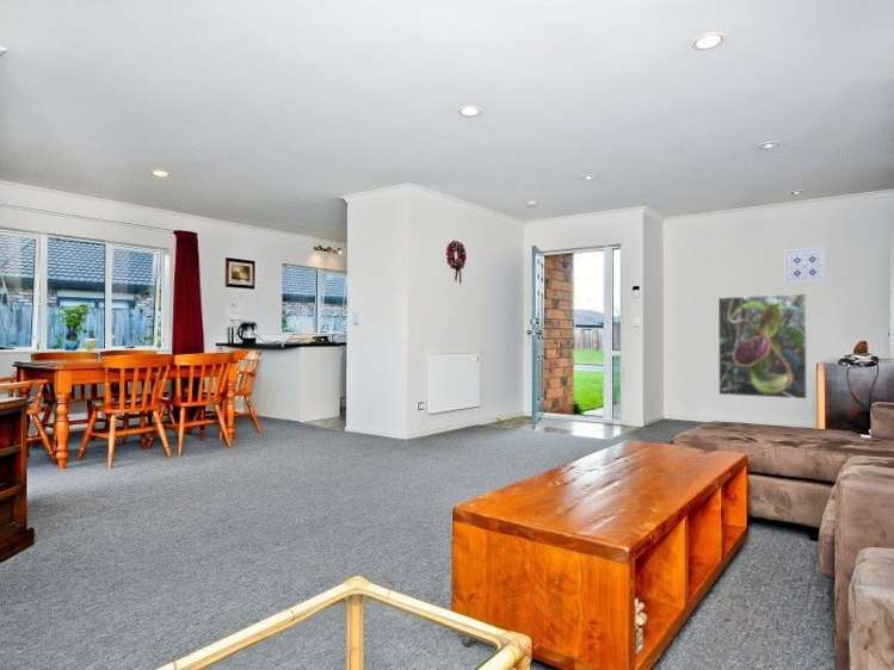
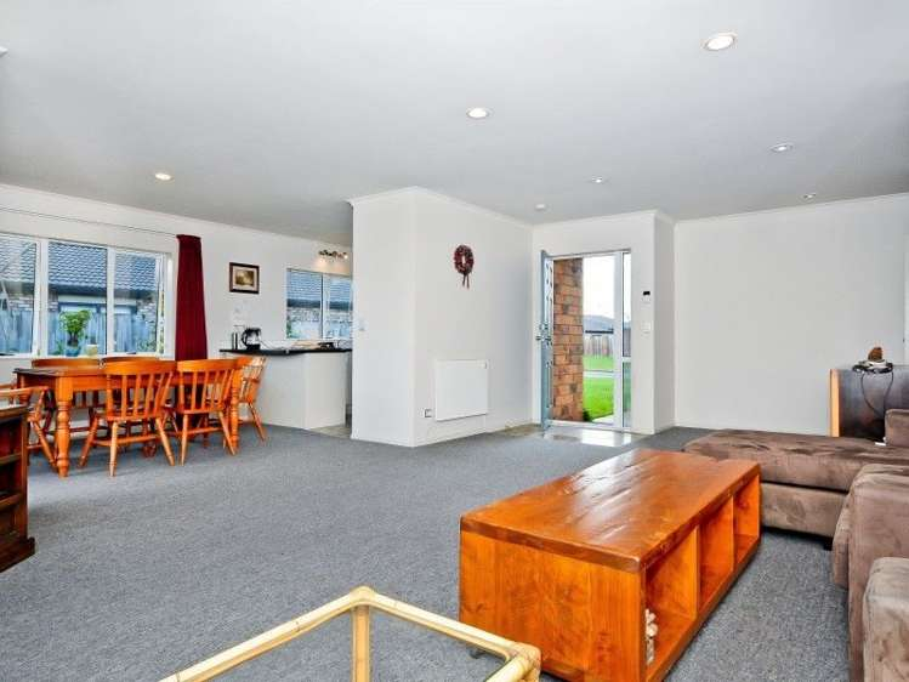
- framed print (760, 346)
- wall art (804, 266)
